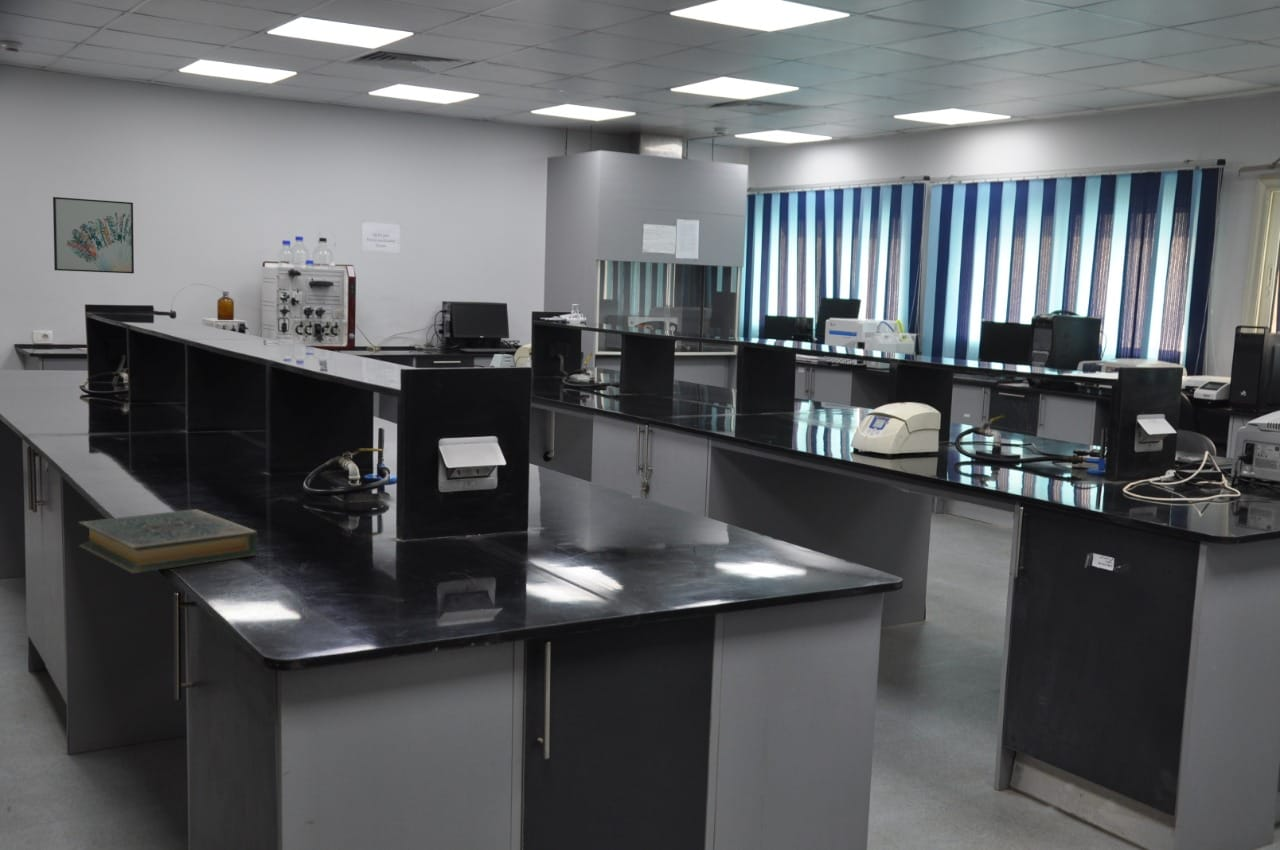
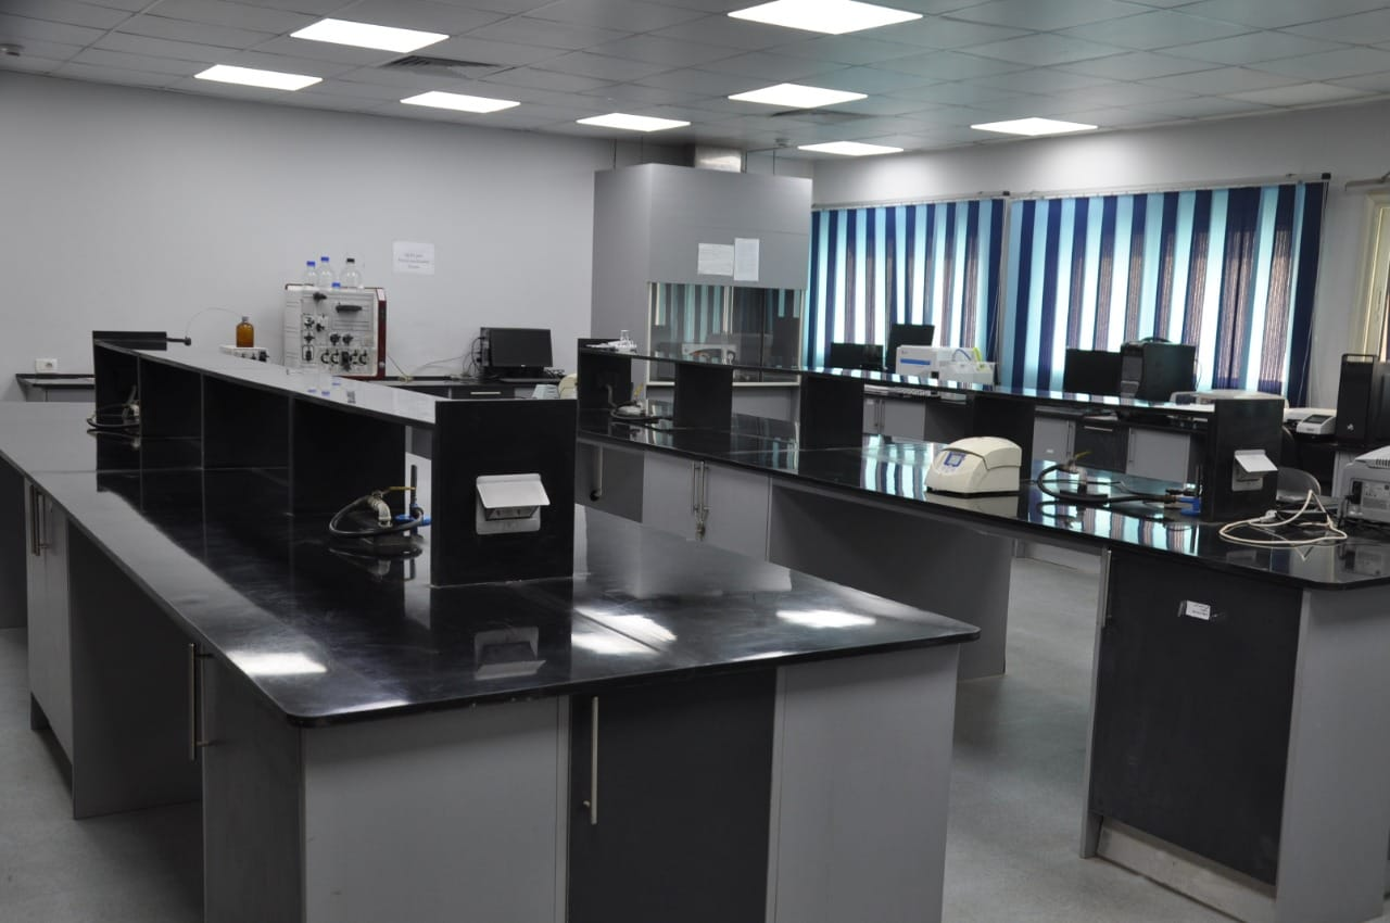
- wall art (94, 236)
- hardback book (167, 538)
